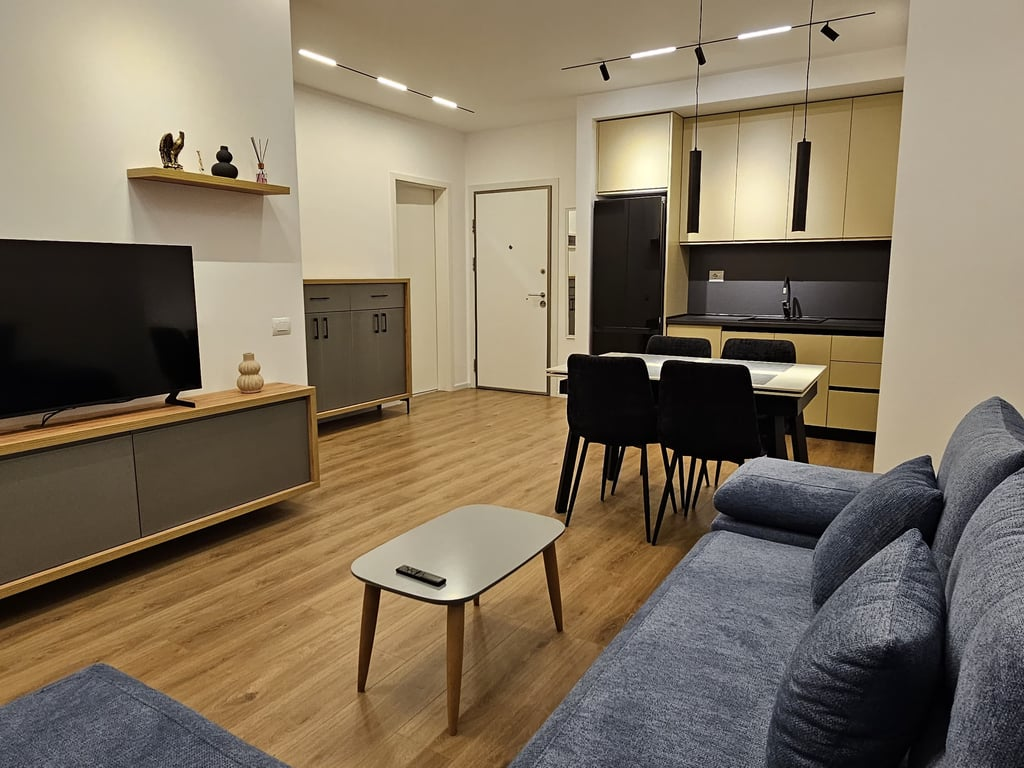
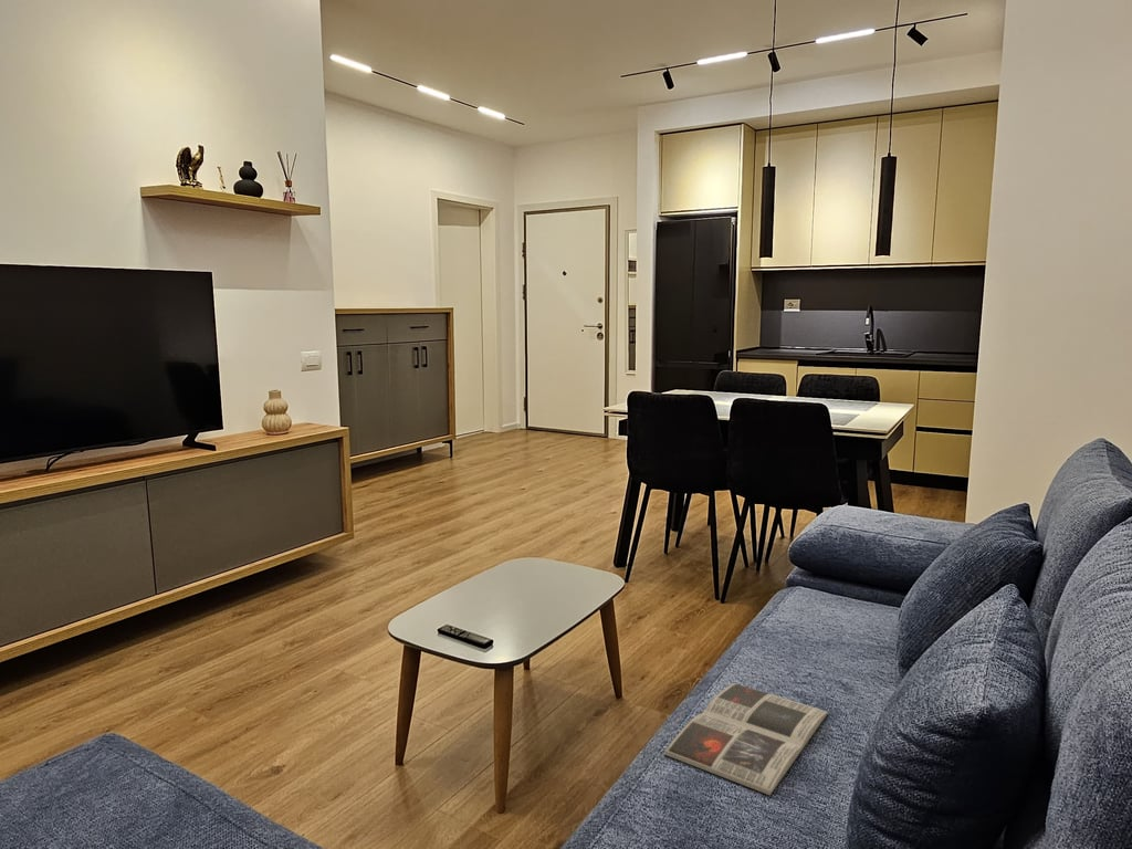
+ magazine (750, 729)
